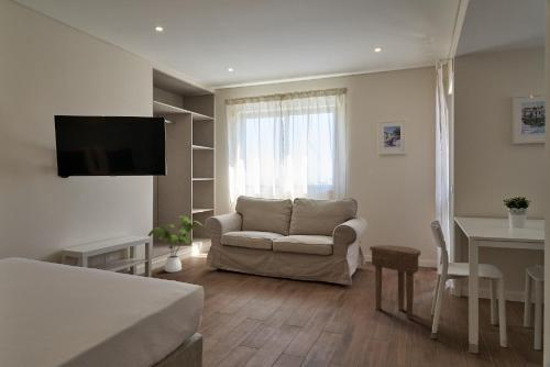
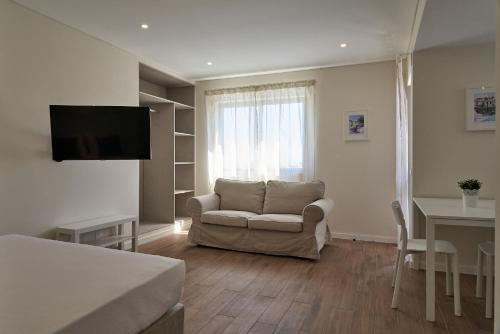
- side table (398, 280)
- house plant (180, 243)
